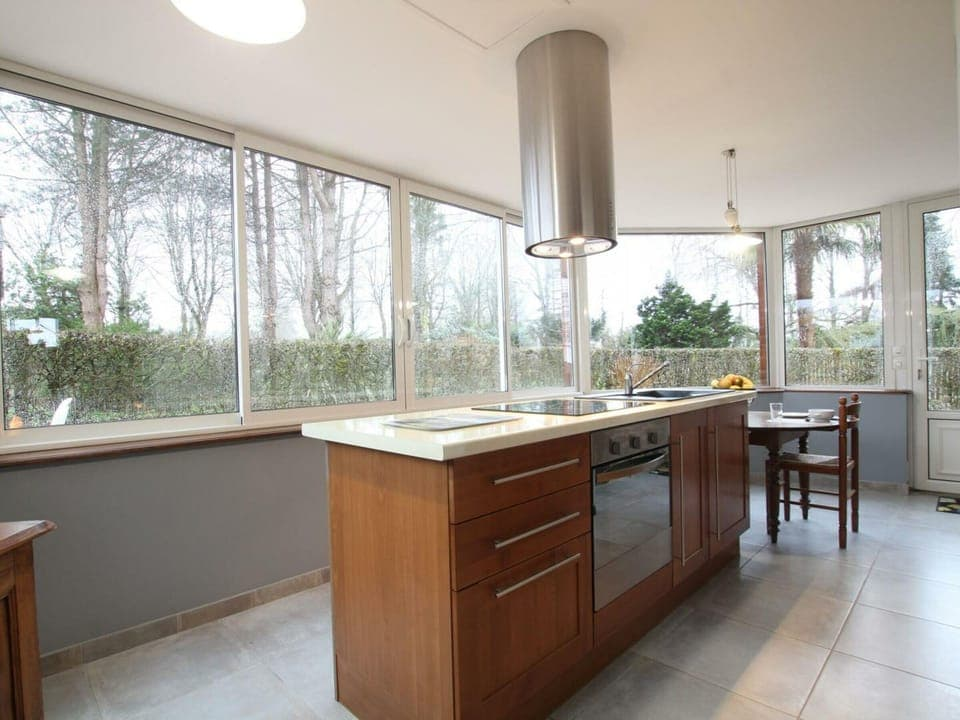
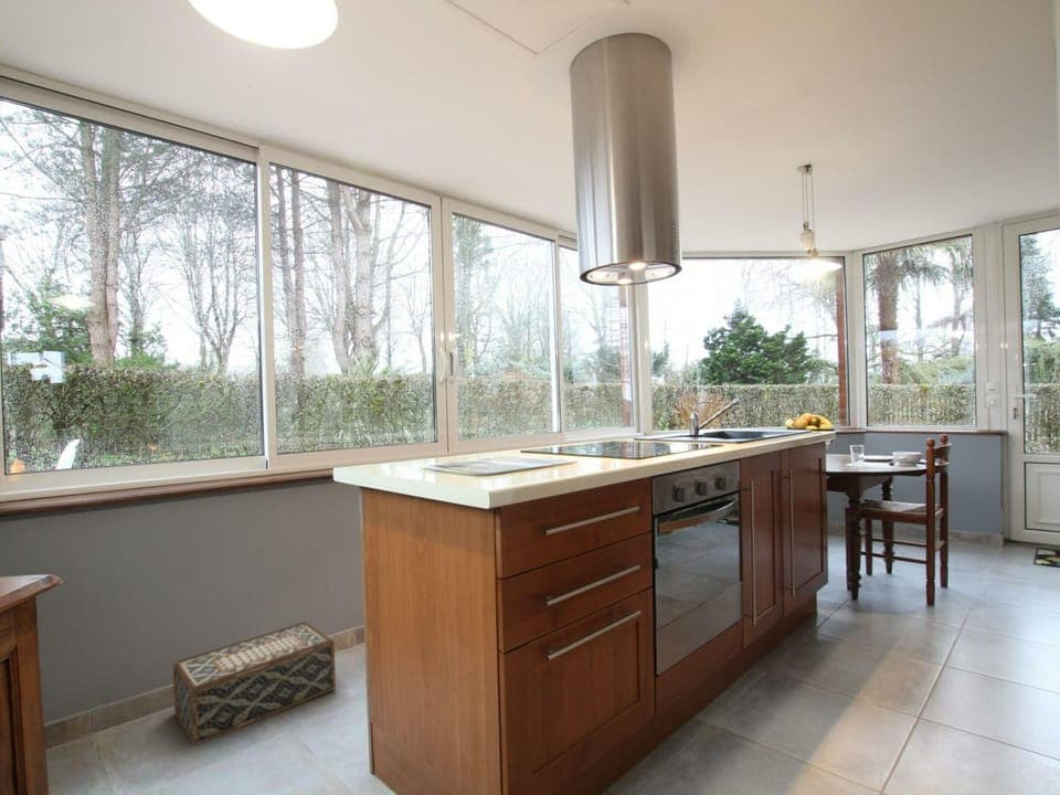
+ woven basket (257, 675)
